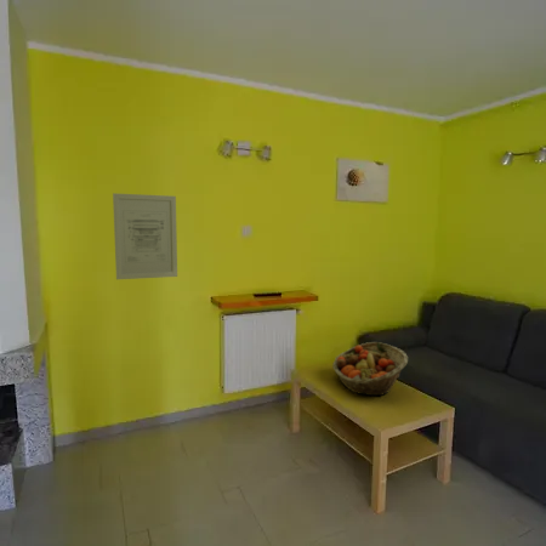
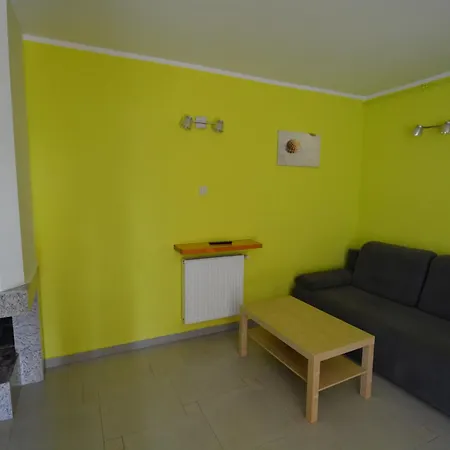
- wall art (146, 237)
- fruit basket (369, 366)
